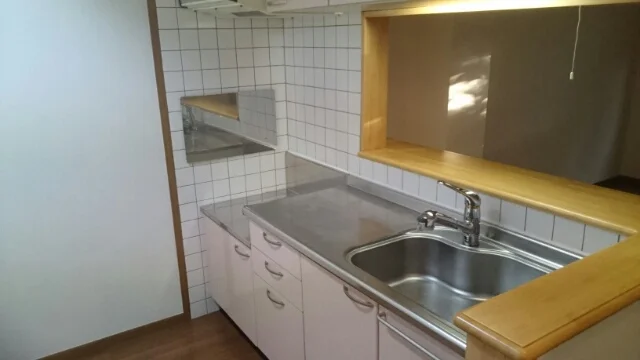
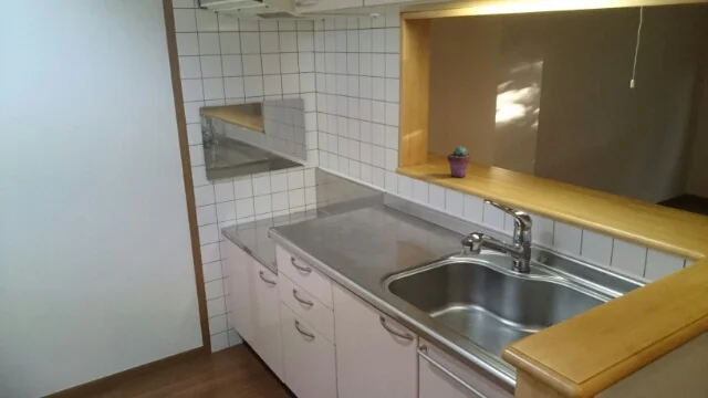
+ potted succulent (458, 160)
